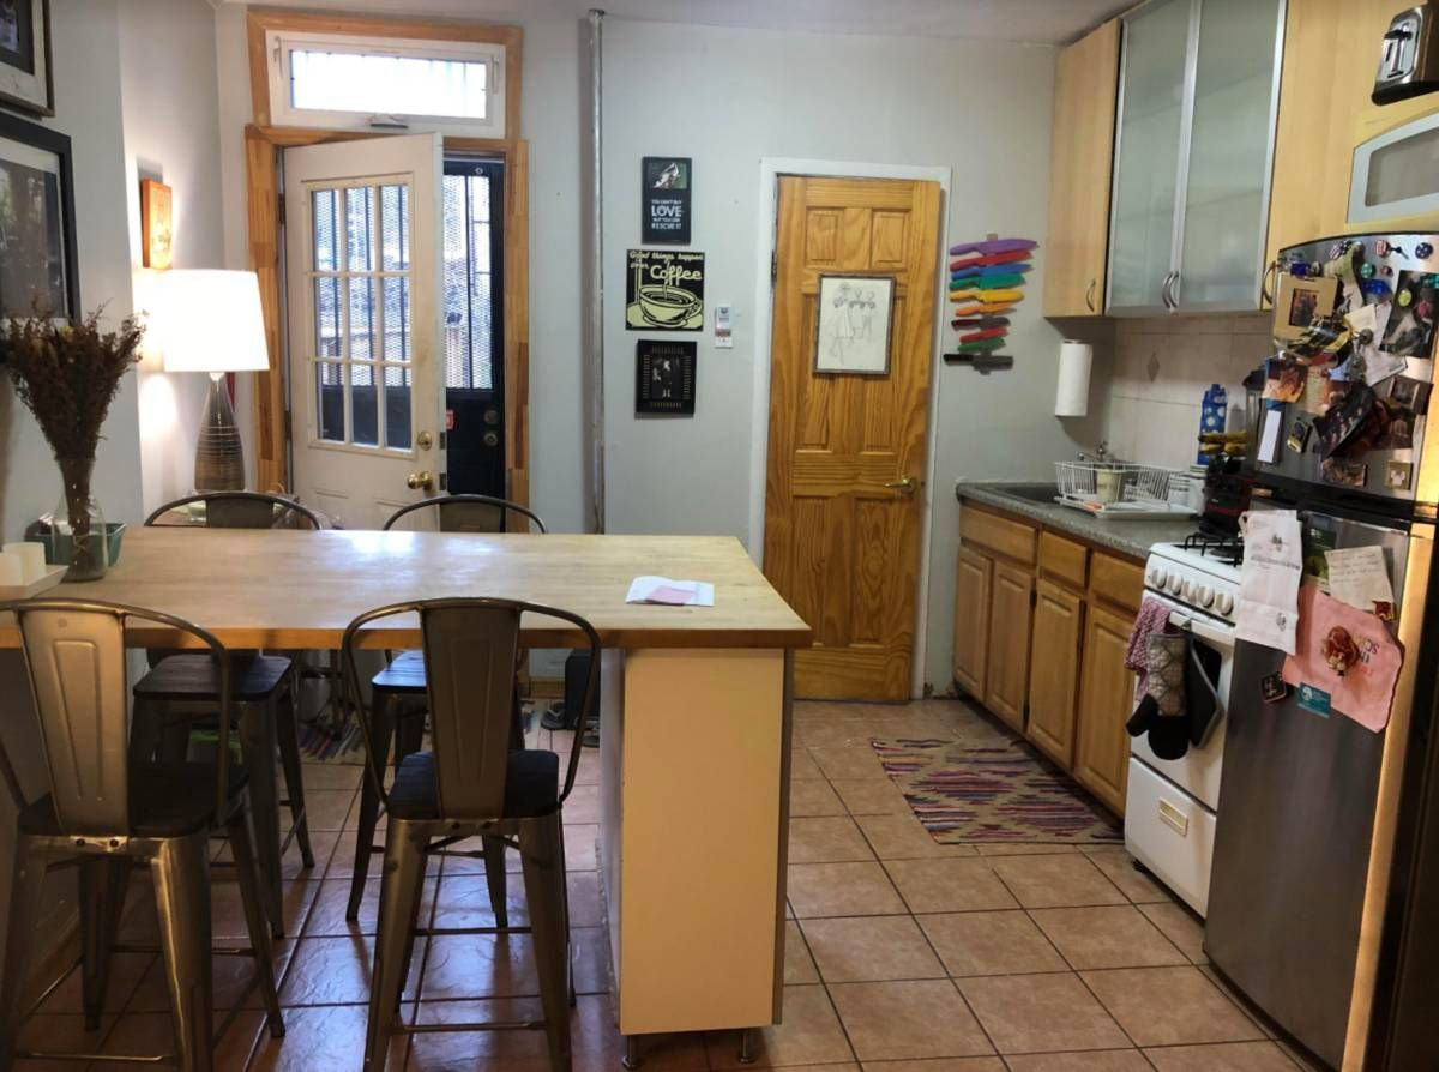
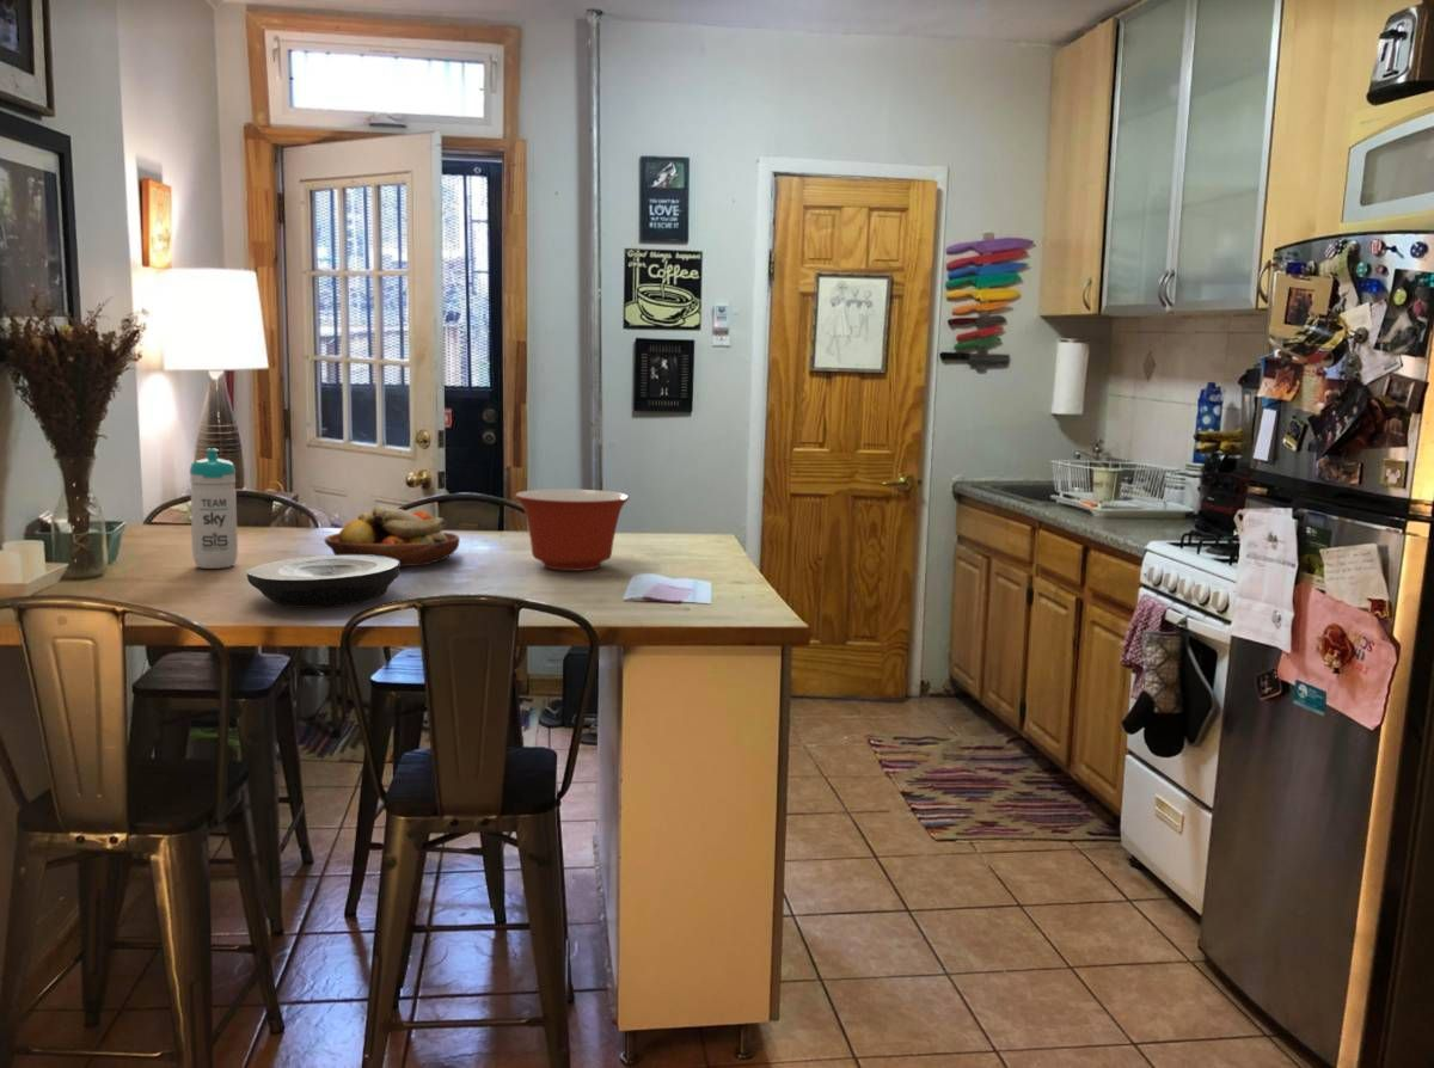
+ fruit bowl (394, 532)
+ water bottle (213, 507)
+ mixing bowl (571, 530)
+ plate (324, 581)
